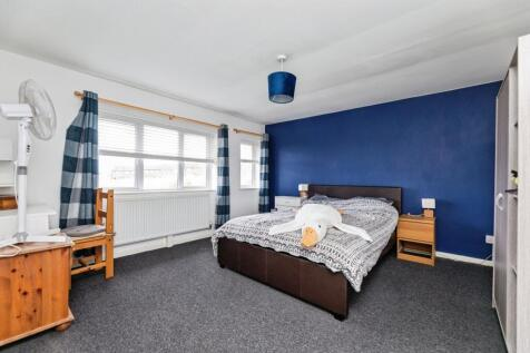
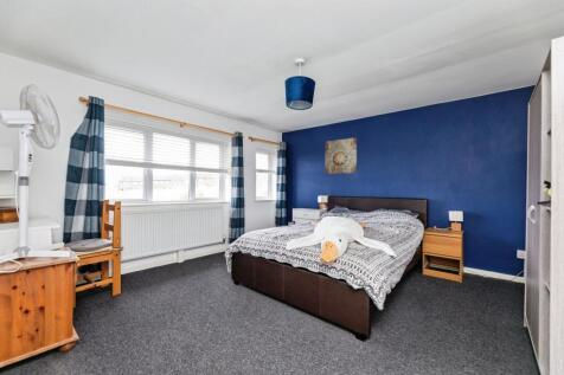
+ wall art (340, 156)
